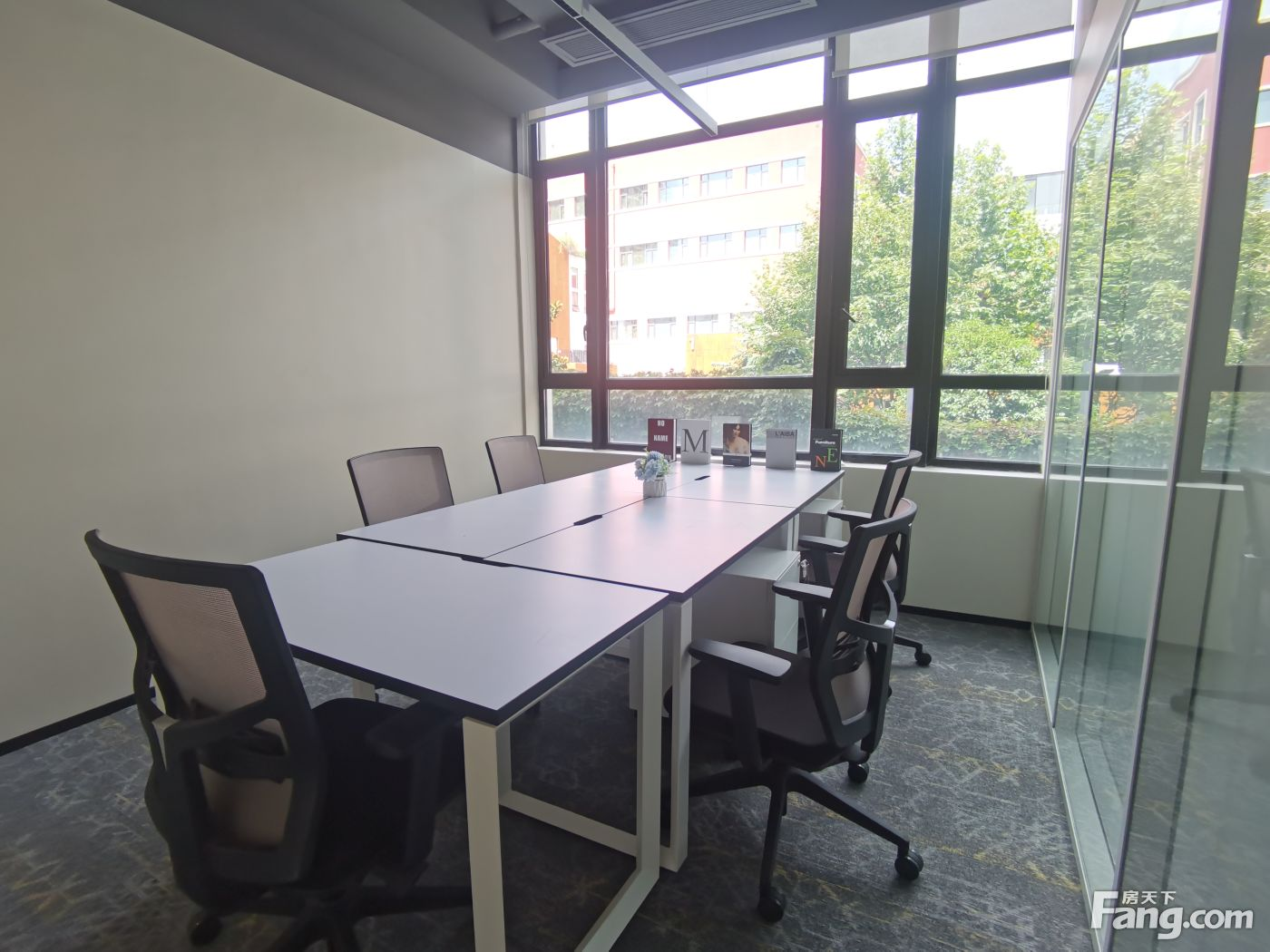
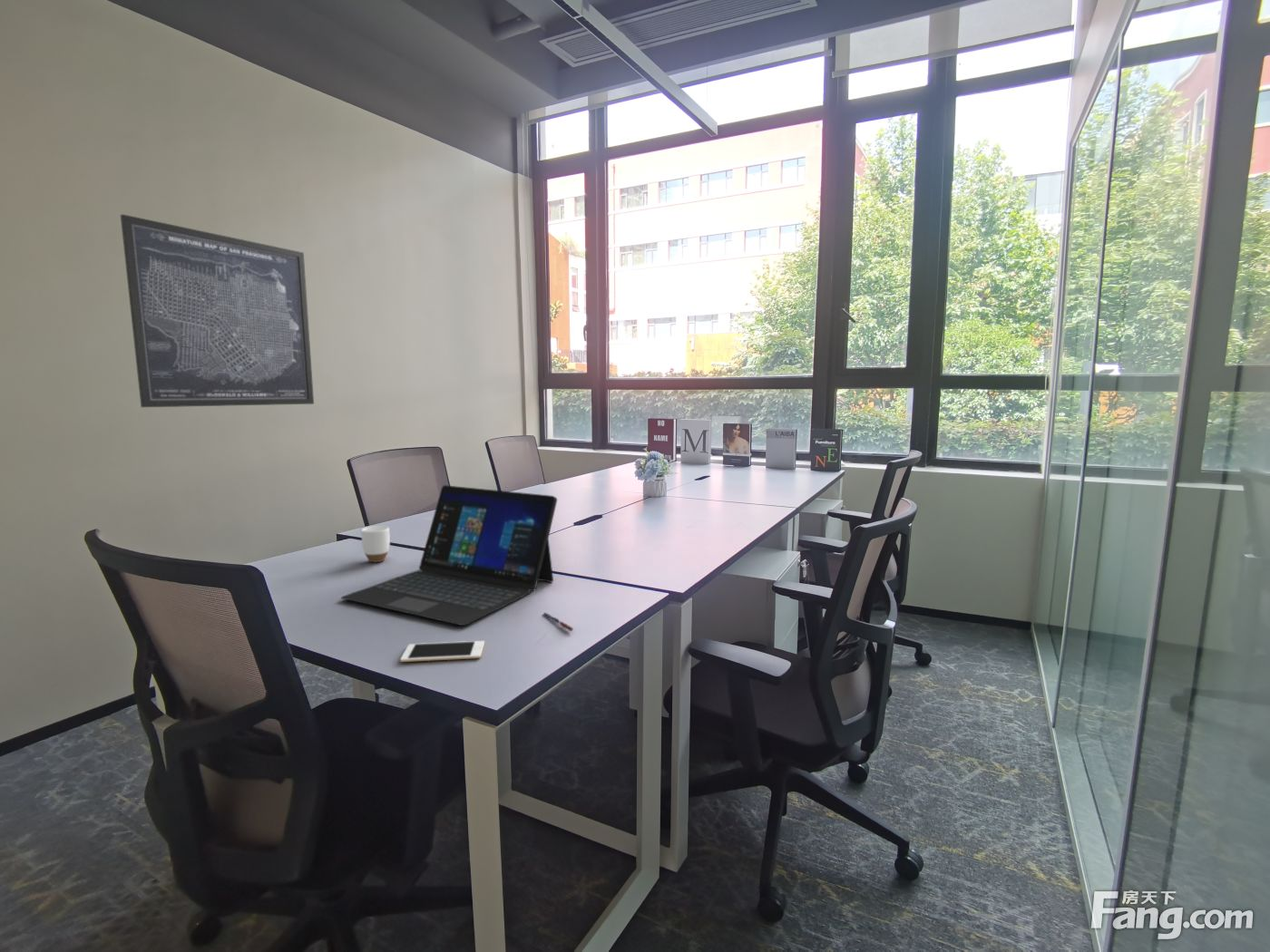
+ laptop (453, 545)
+ wall art (230, 322)
+ pen (557, 620)
+ mug (374, 543)
+ cell phone (444, 651)
